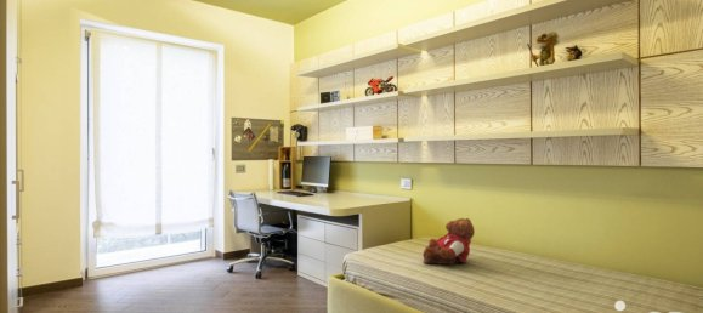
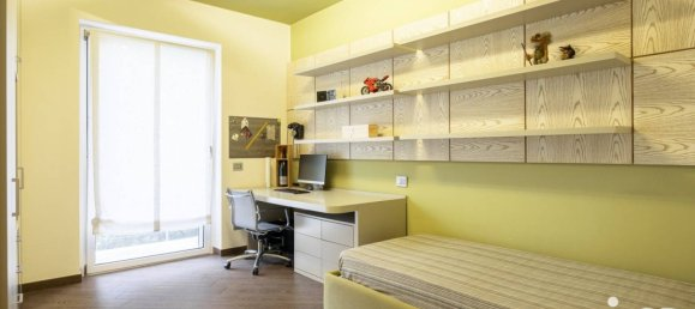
- teddy bear (446, 238)
